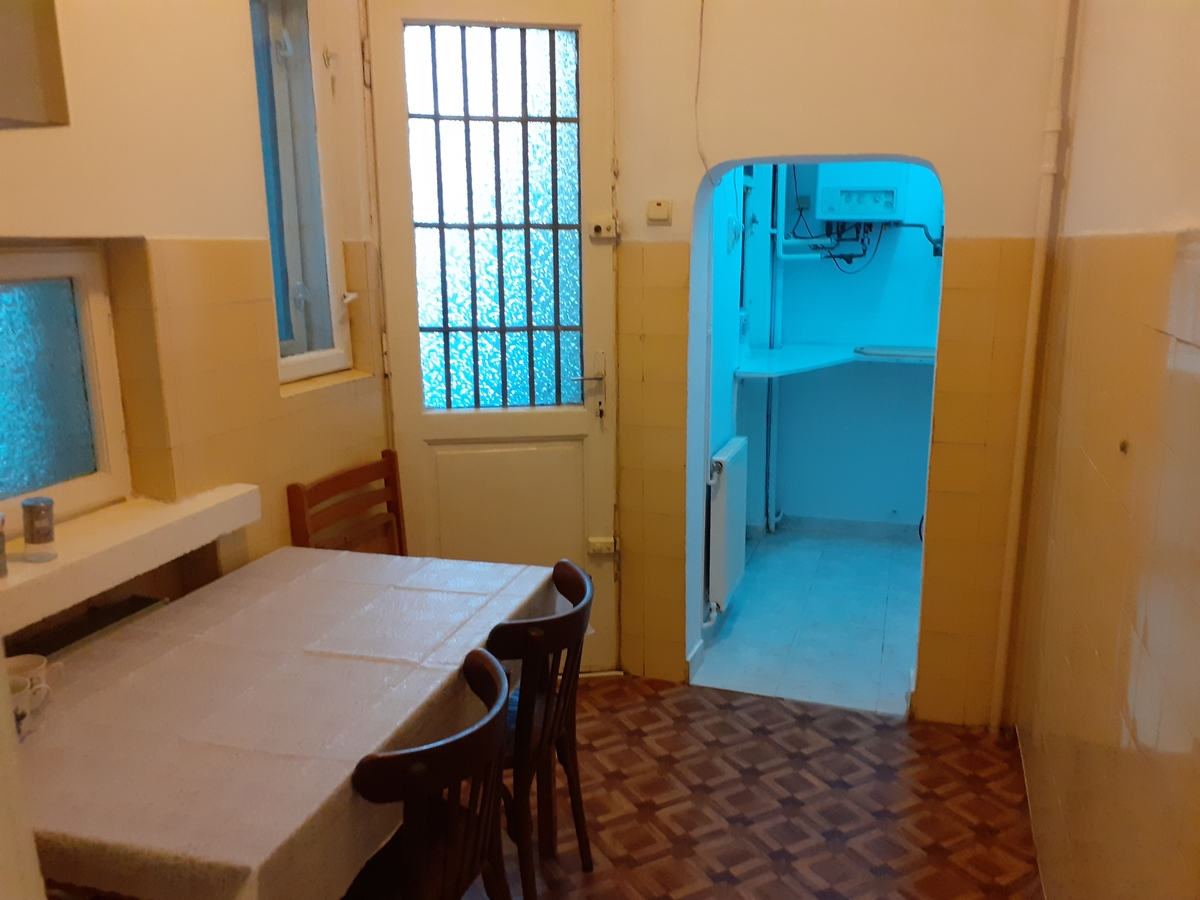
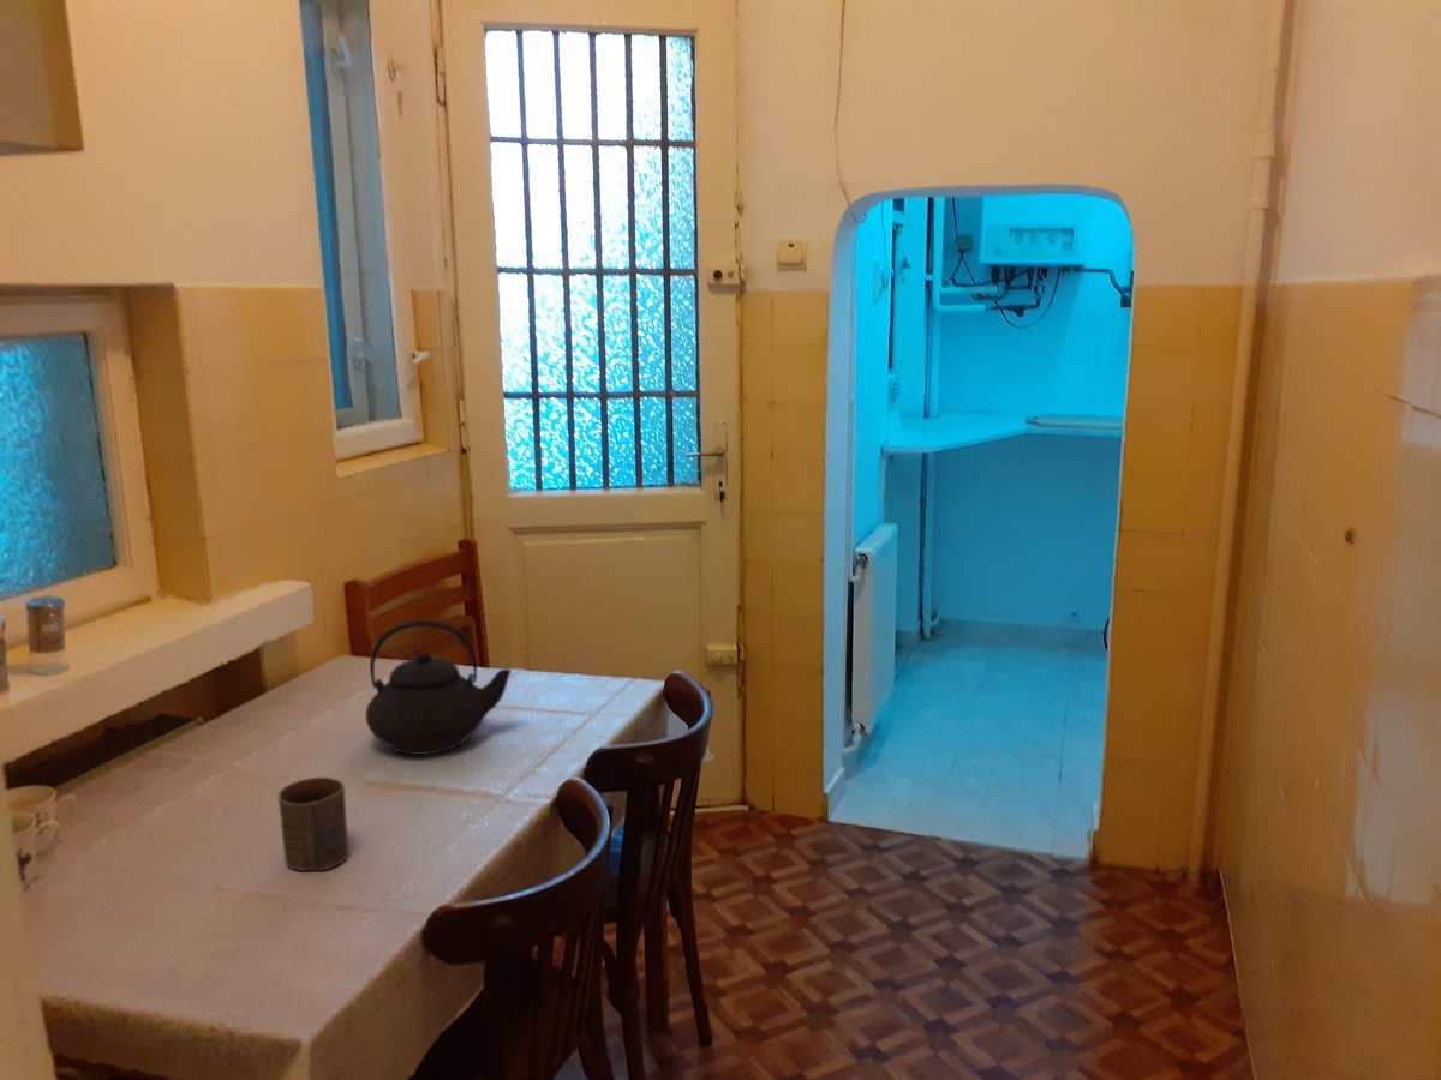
+ cup (315, 823)
+ teapot (438, 679)
